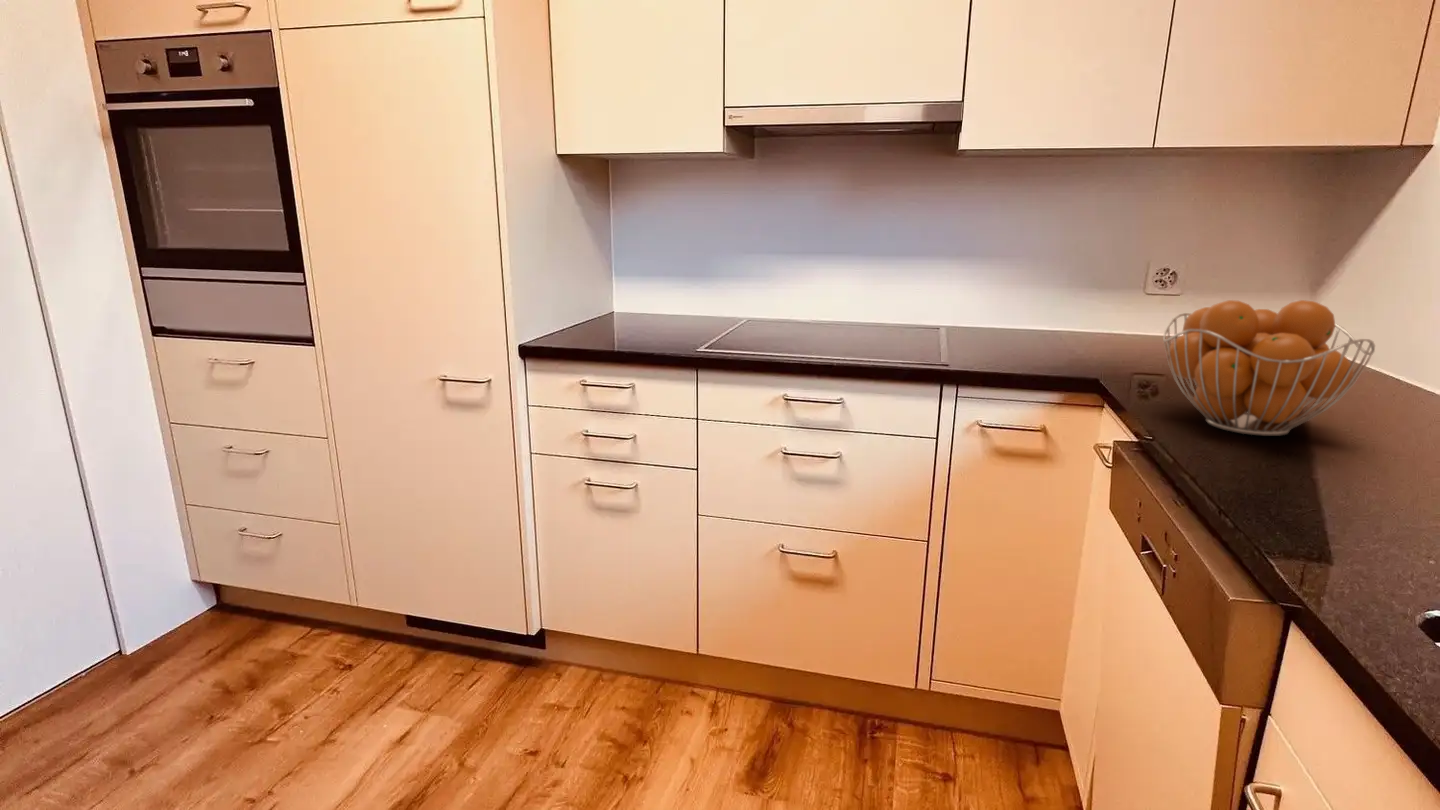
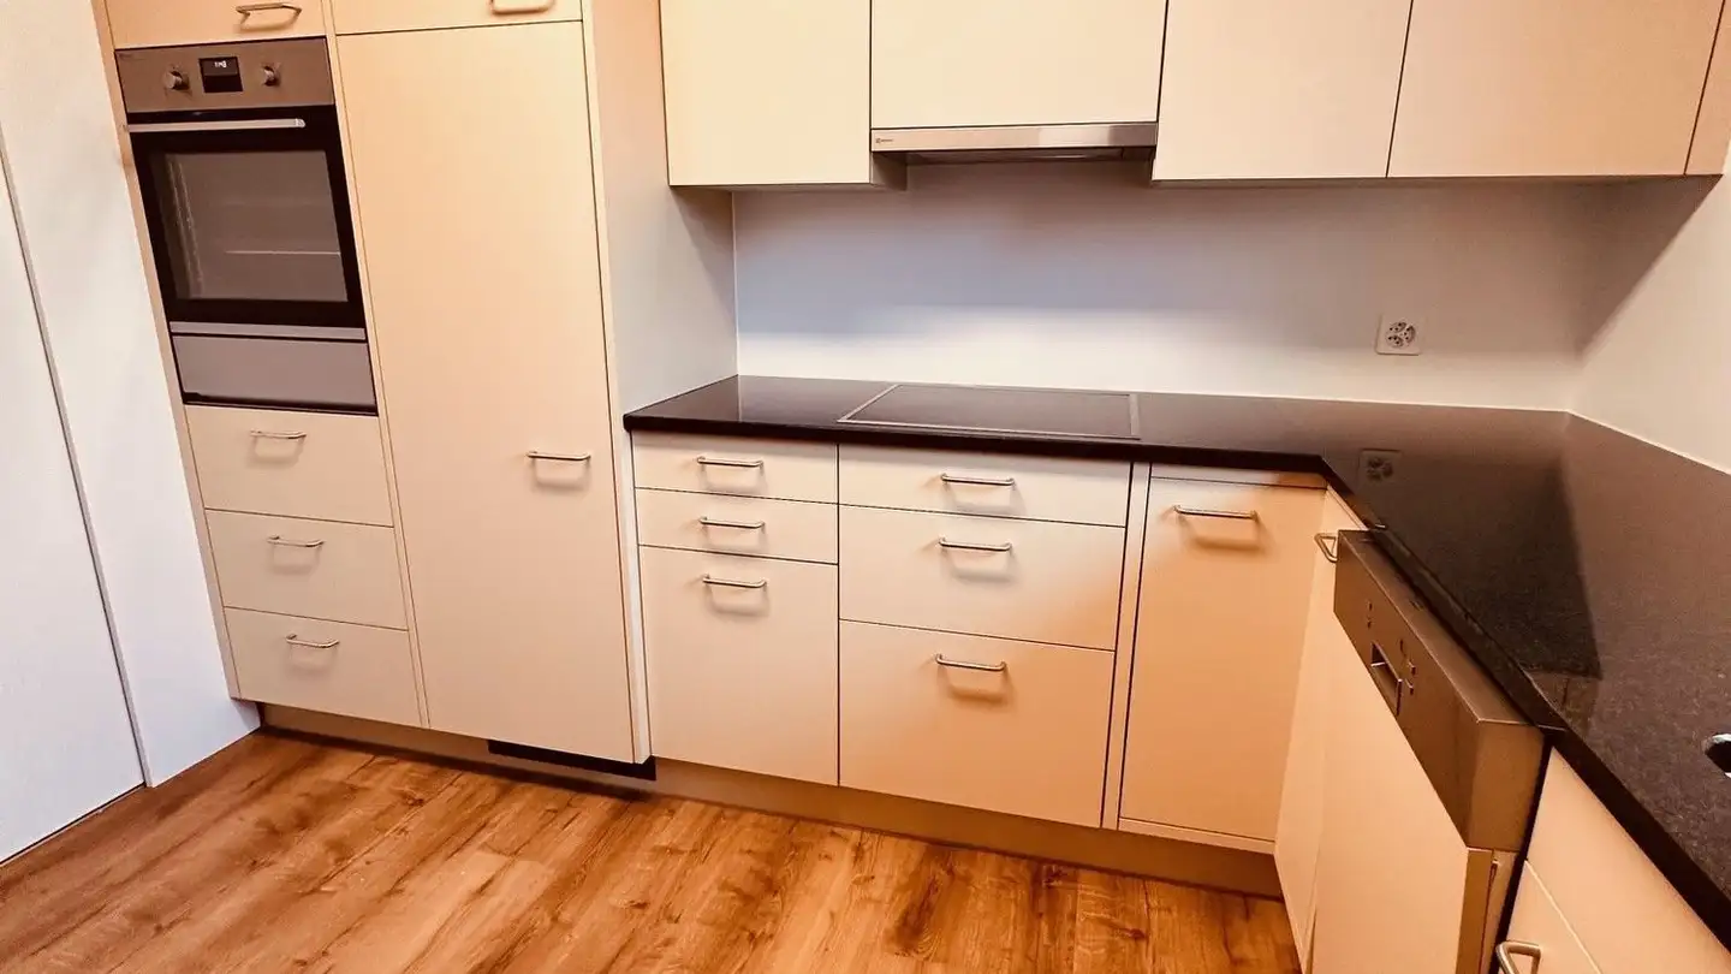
- fruit basket (1258, 363)
